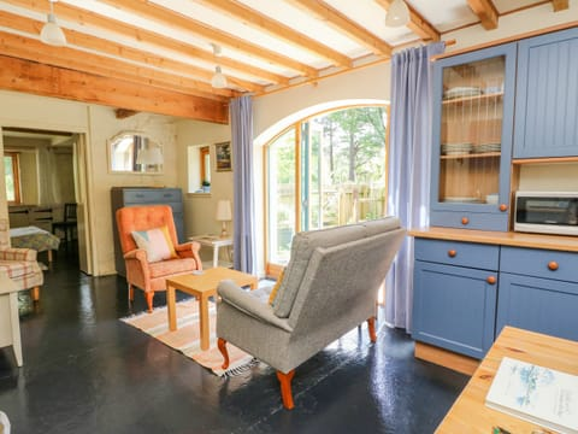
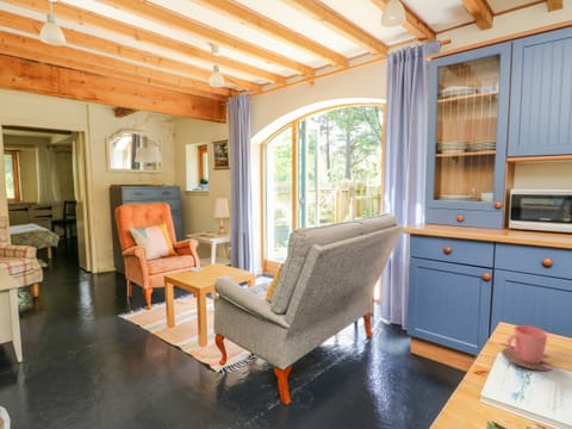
+ cup (529, 344)
